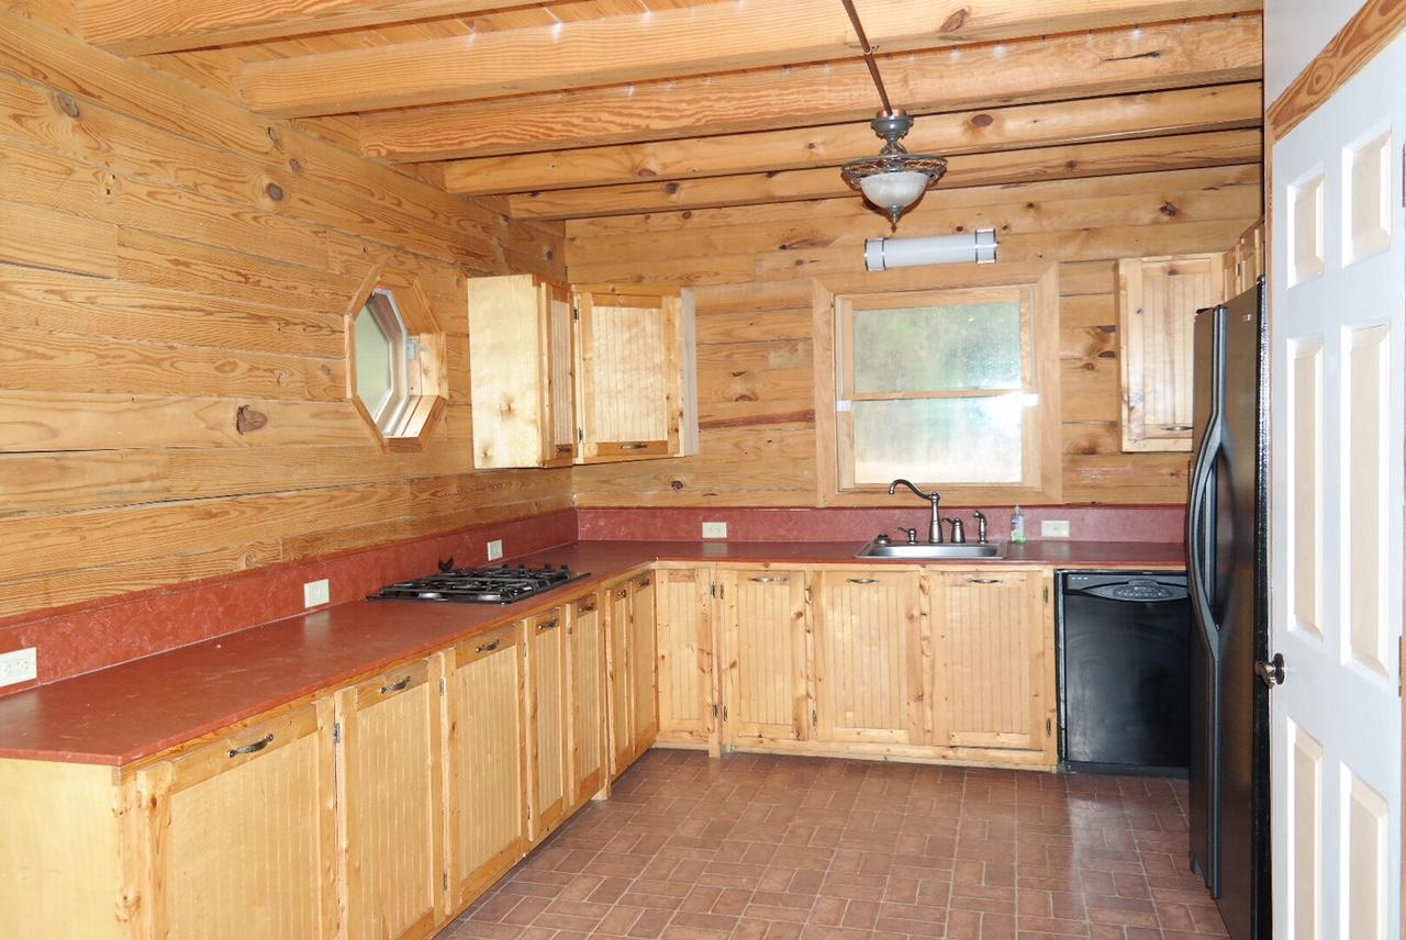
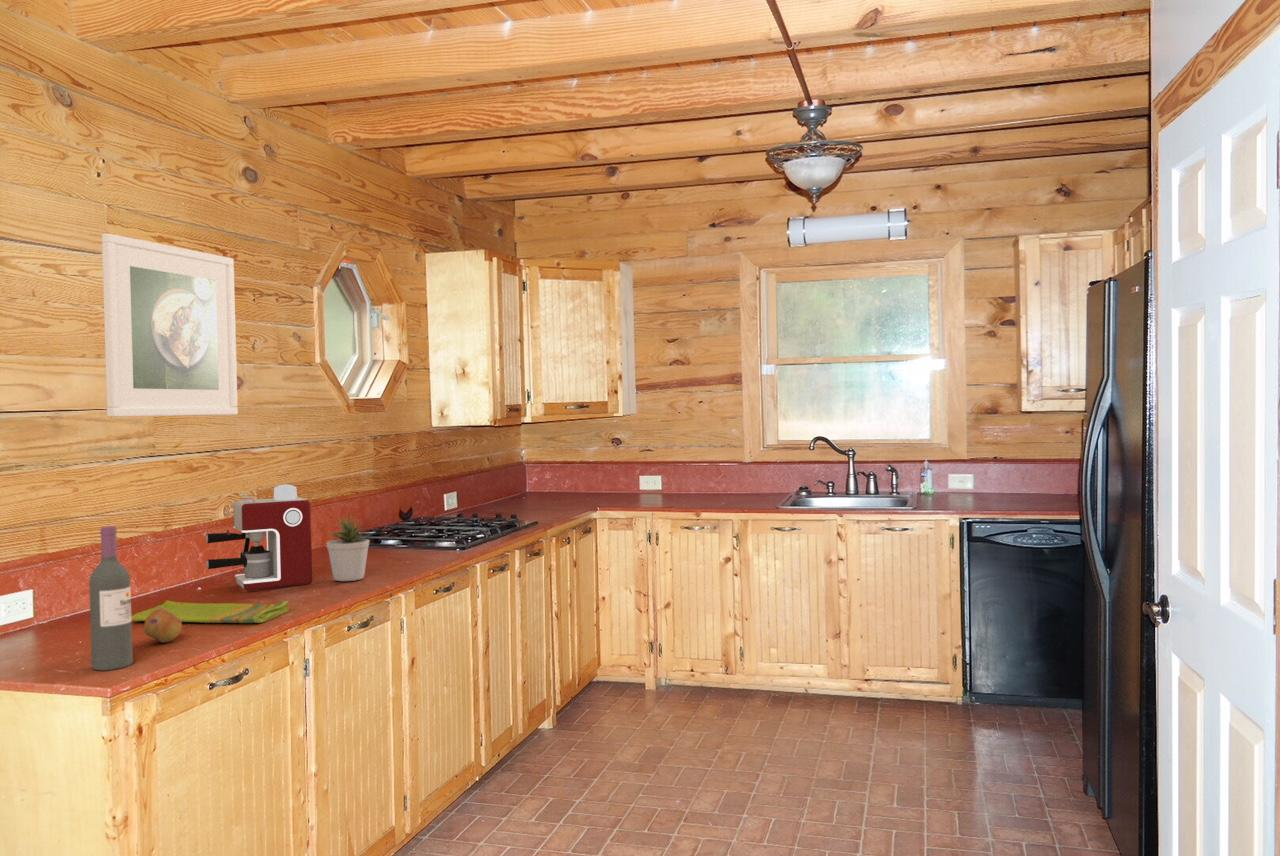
+ potted plant (349, 546)
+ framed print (175, 331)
+ dish towel (211, 611)
+ coffee maker (257, 536)
+ wine bottle (110, 596)
+ fruit (163, 625)
